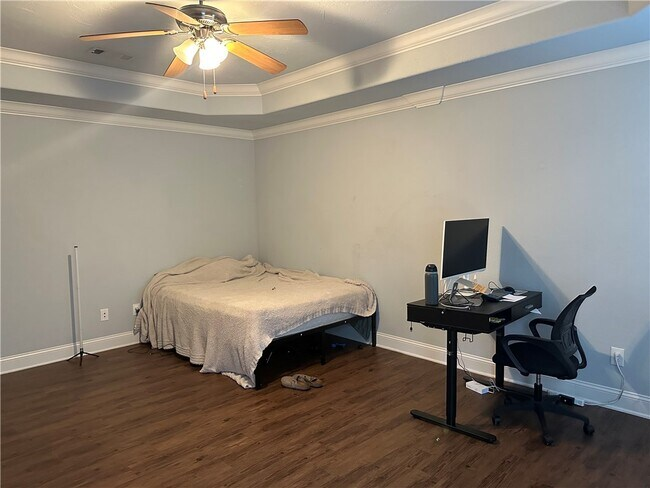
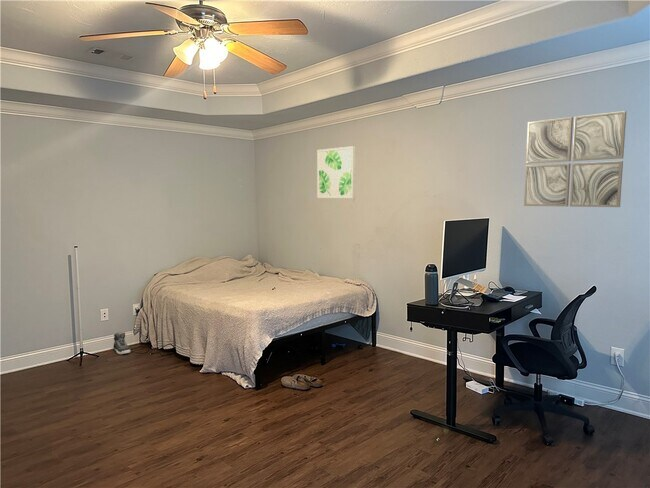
+ wall art (572, 163)
+ sneaker (121, 342)
+ wall art (335, 173)
